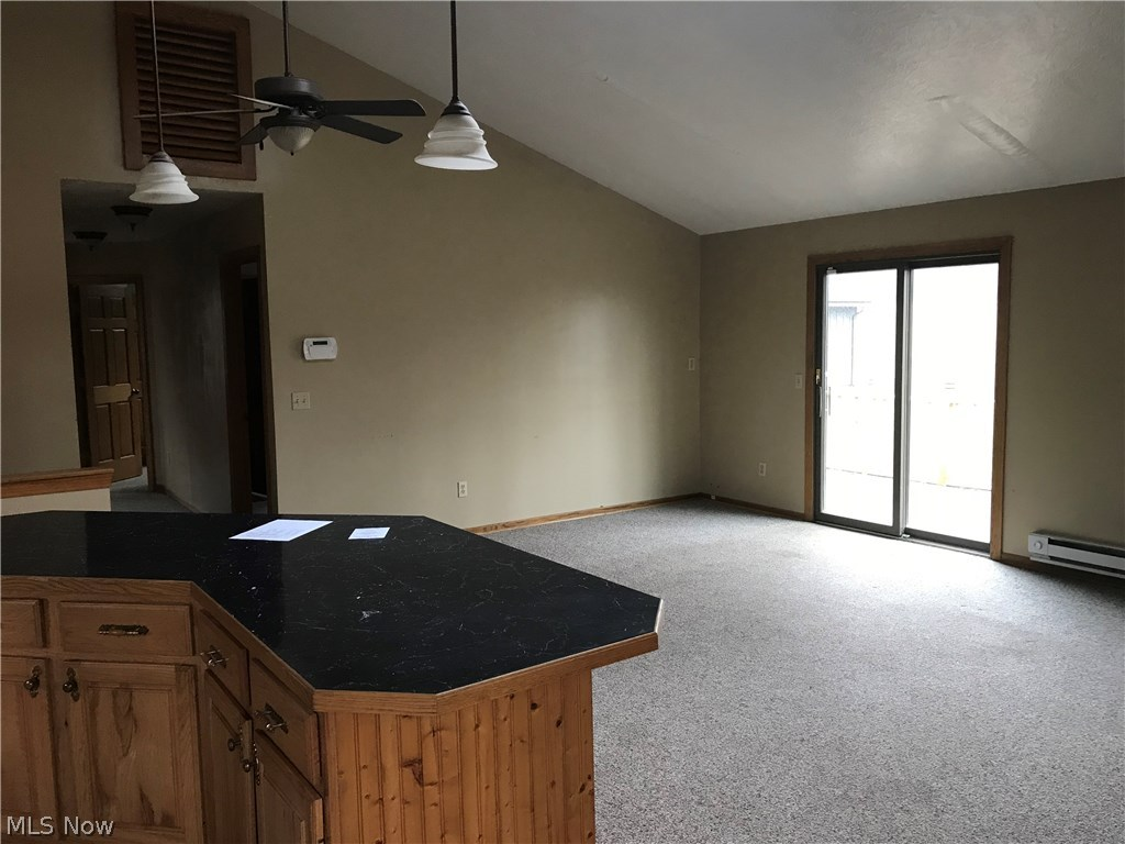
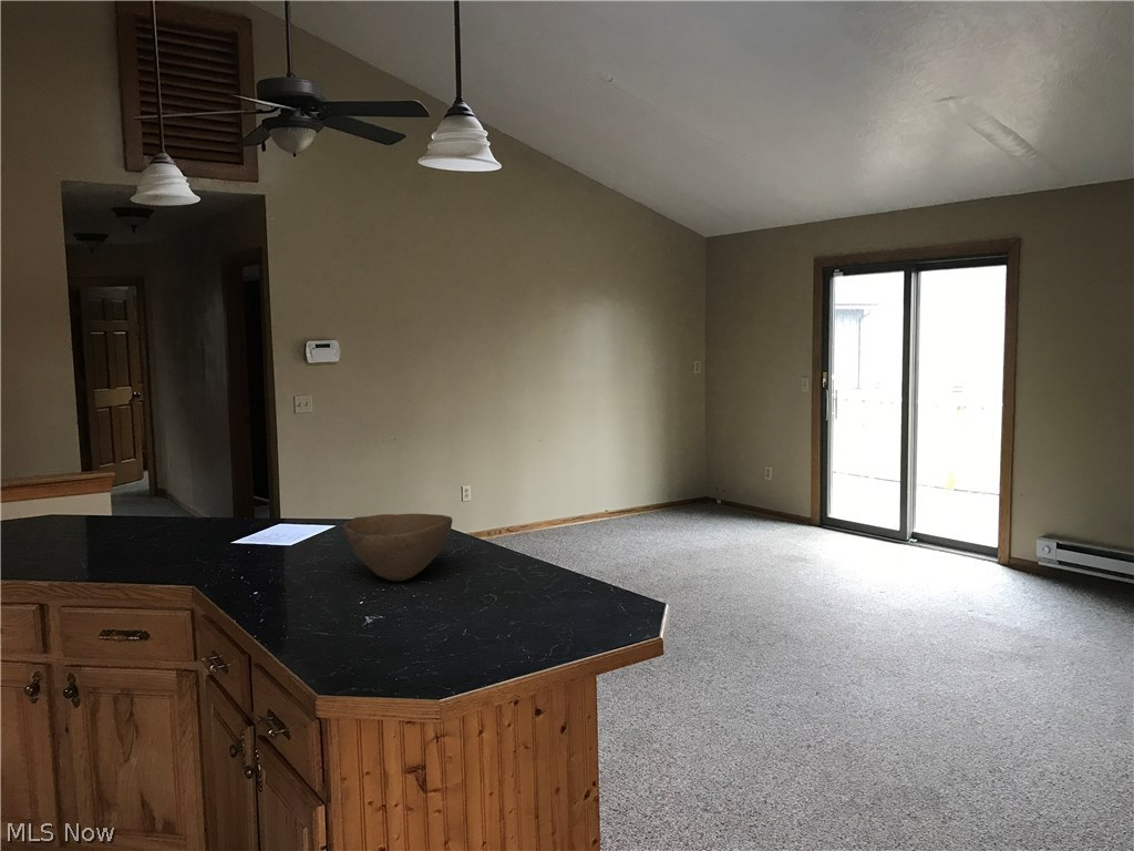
+ bowl (399, 548)
